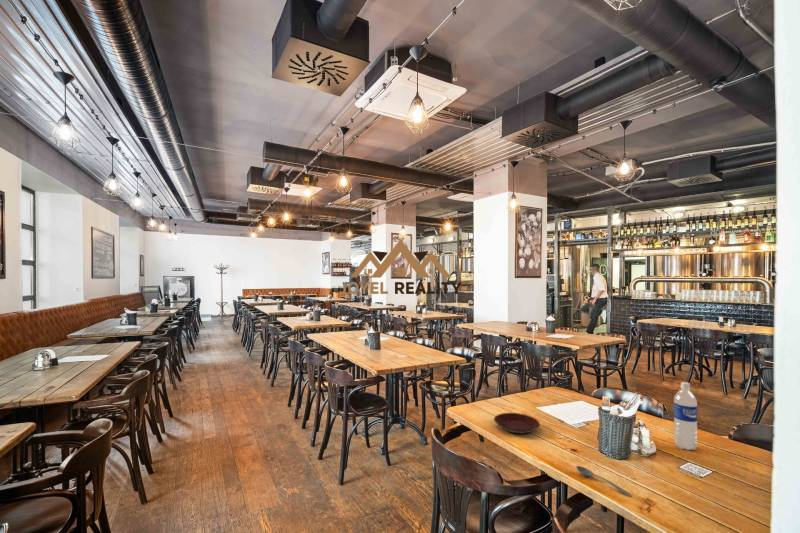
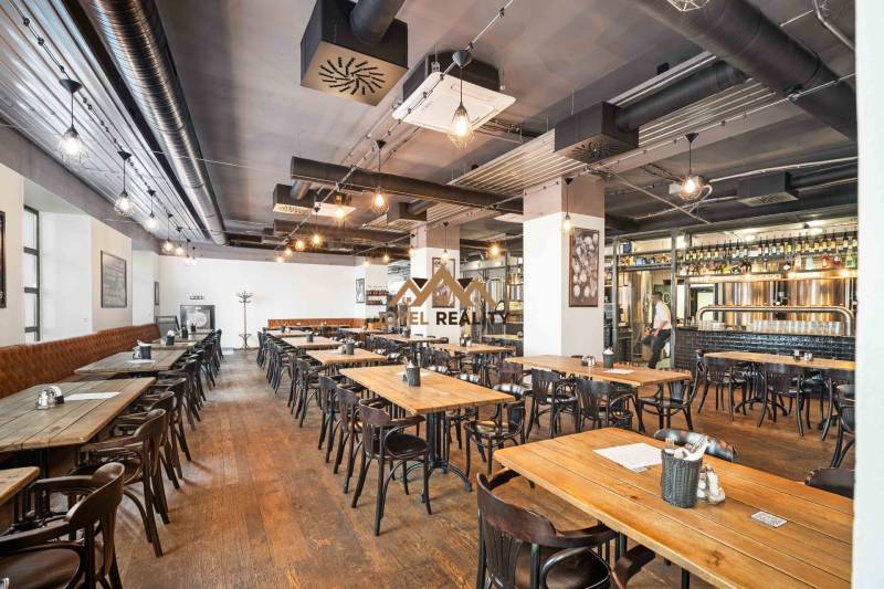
- water bottle (685, 415)
- soupspoon (602, 478)
- plate (516, 424)
